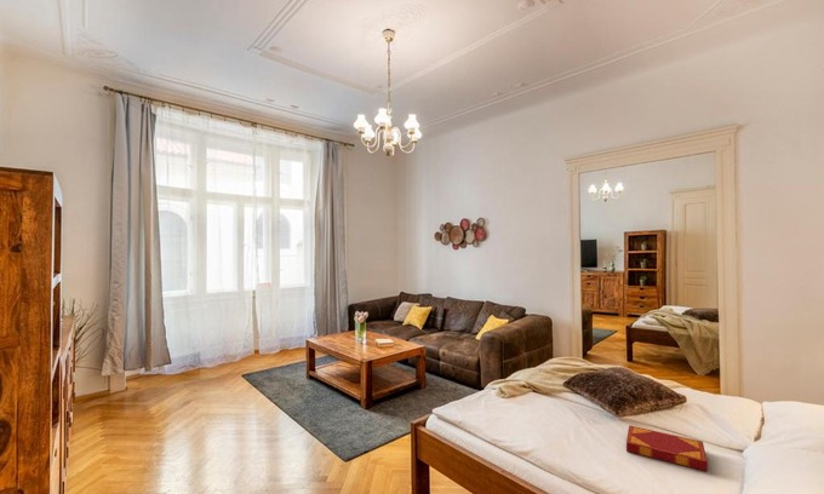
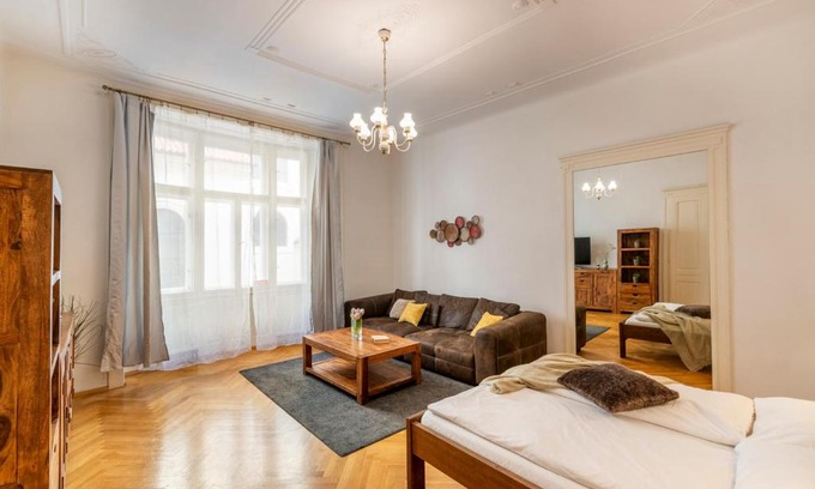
- hardback book (664, 446)
